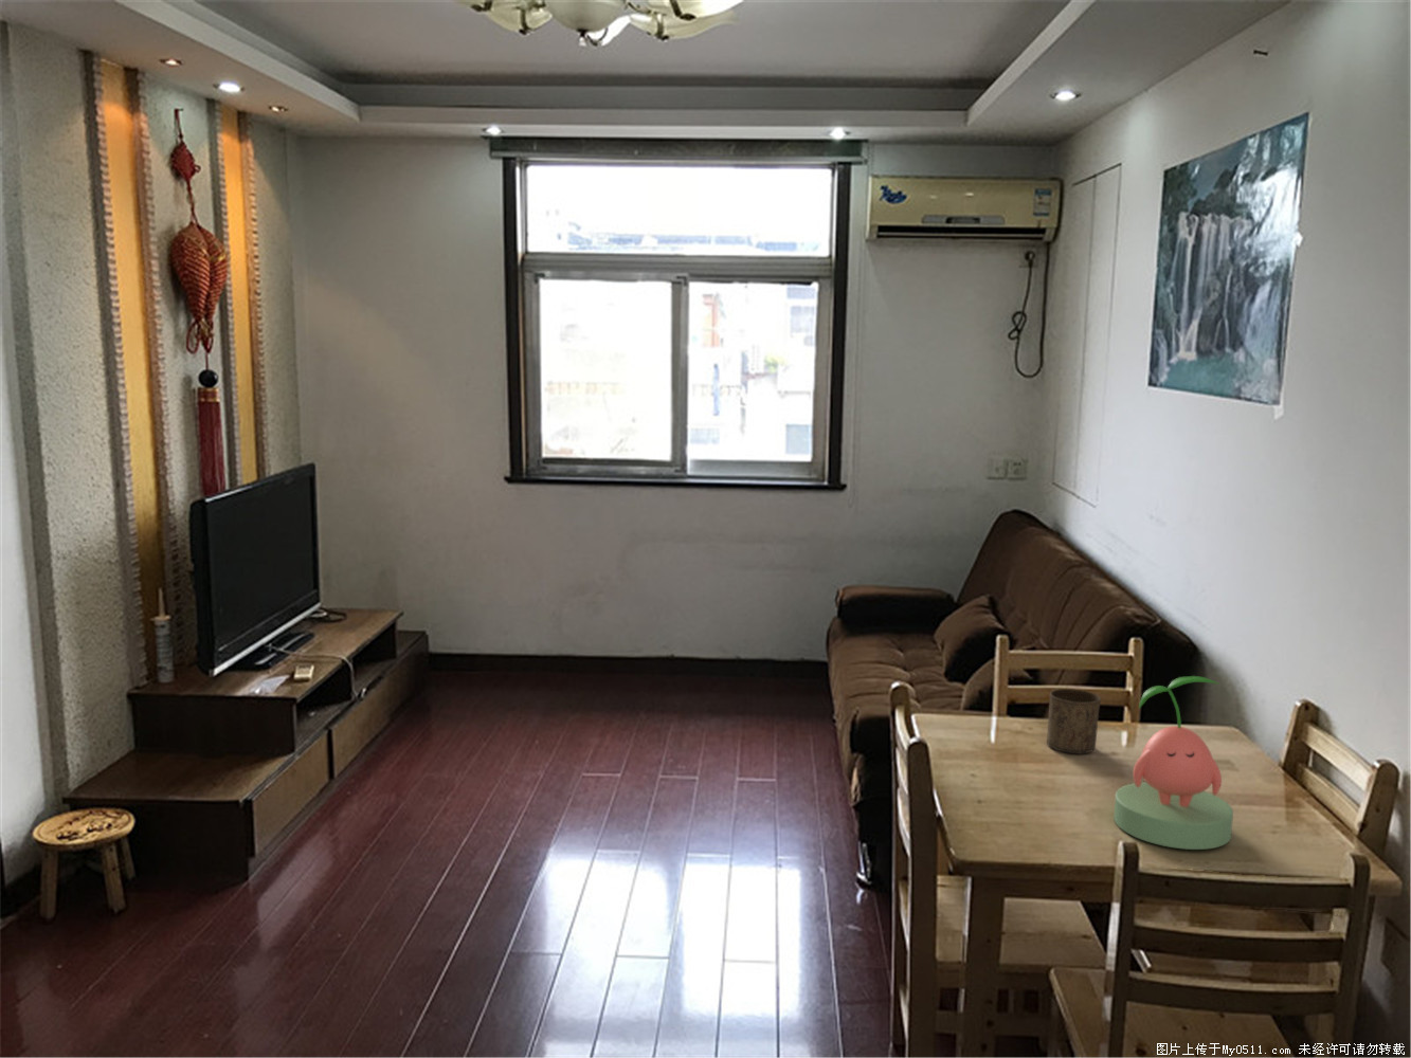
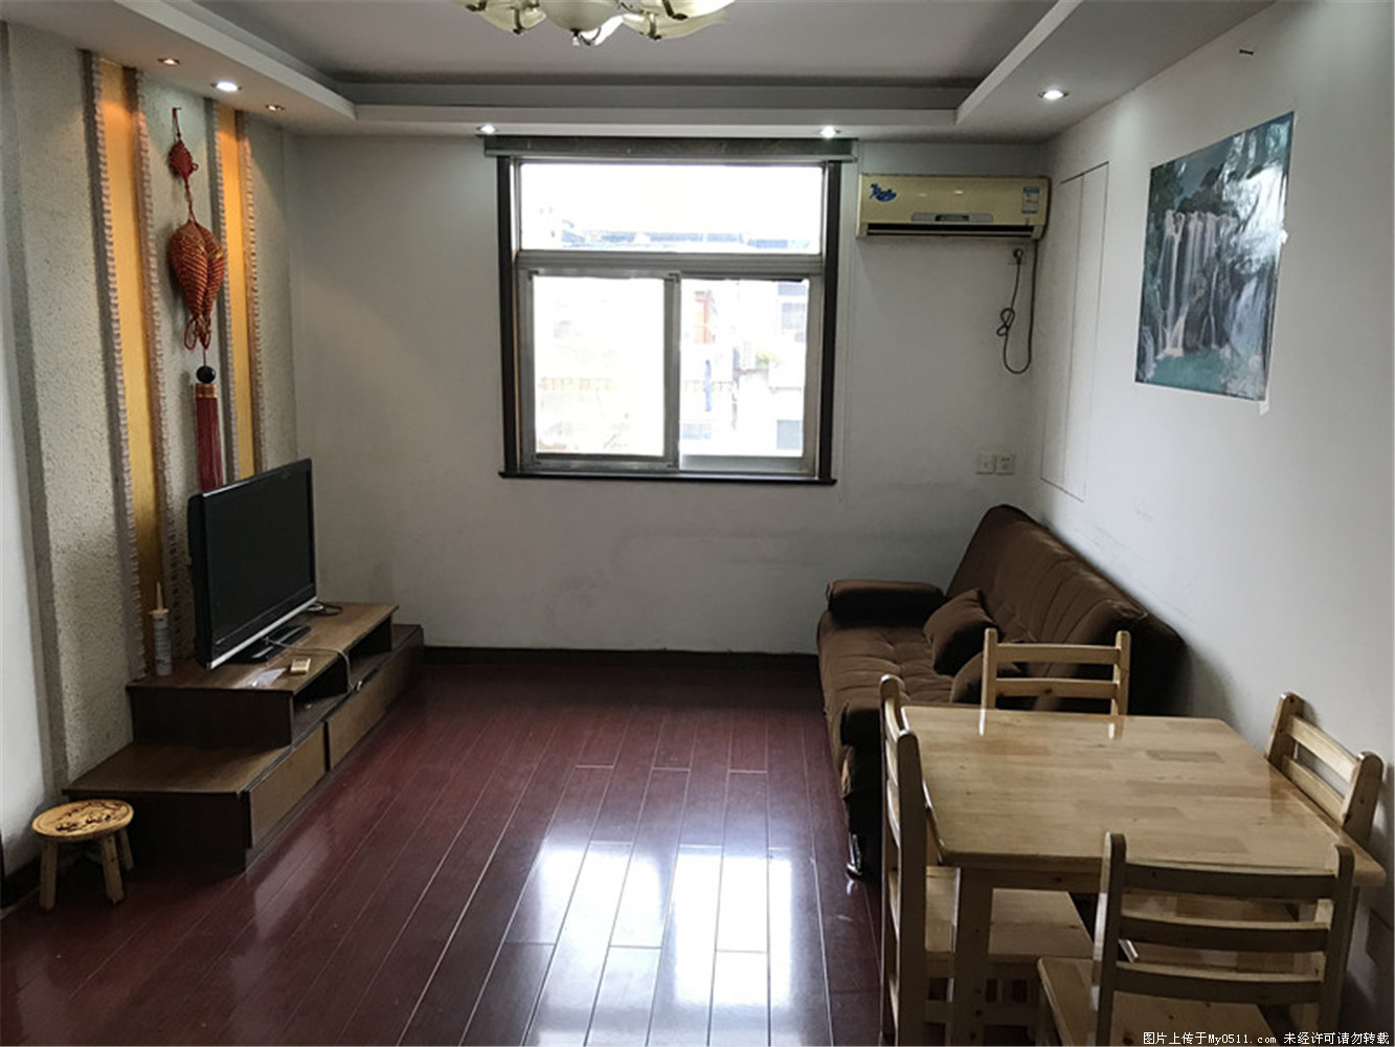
- plant (1178, 752)
- cup (1073, 720)
